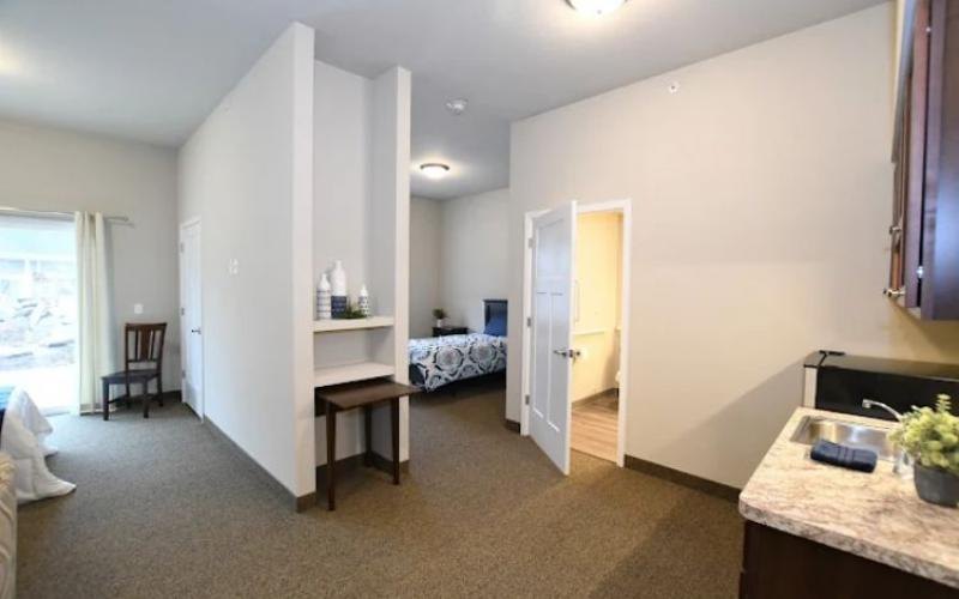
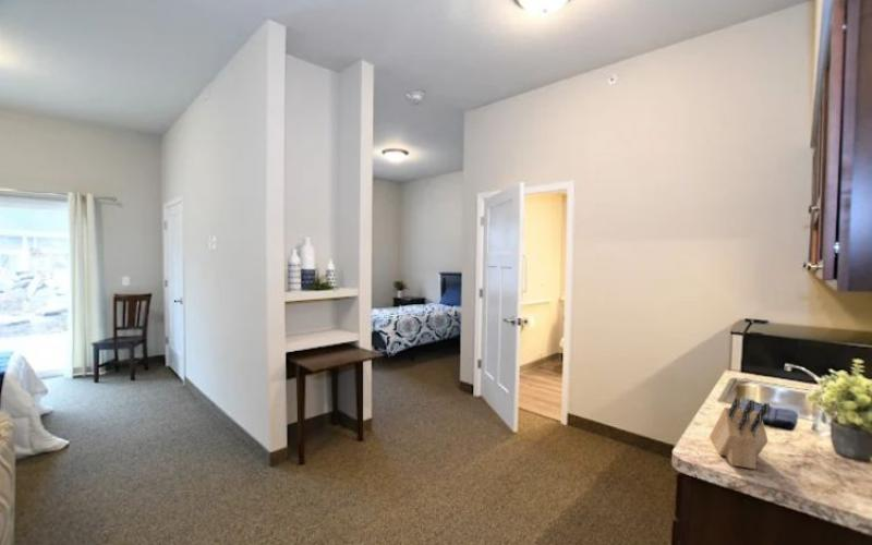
+ knife block (738, 423)
